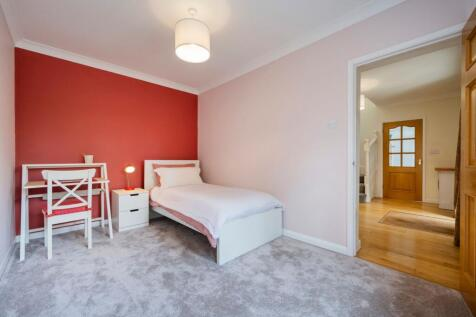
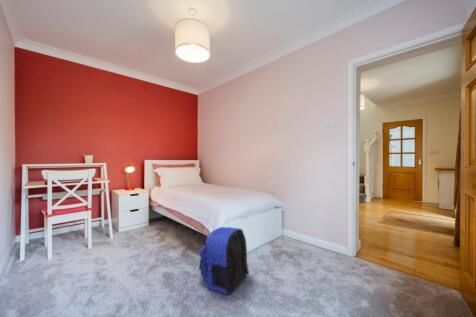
+ backpack (222, 255)
